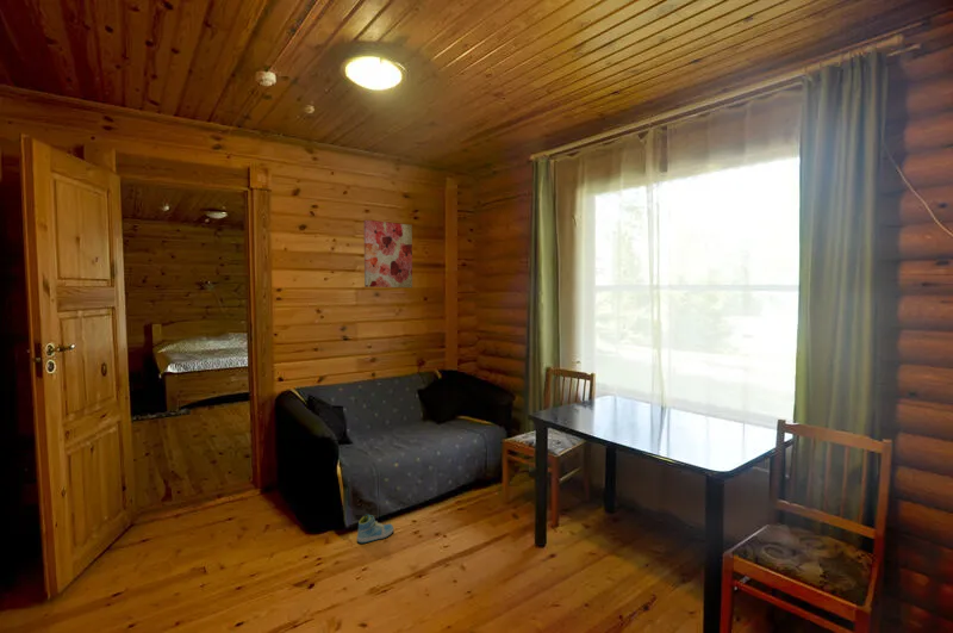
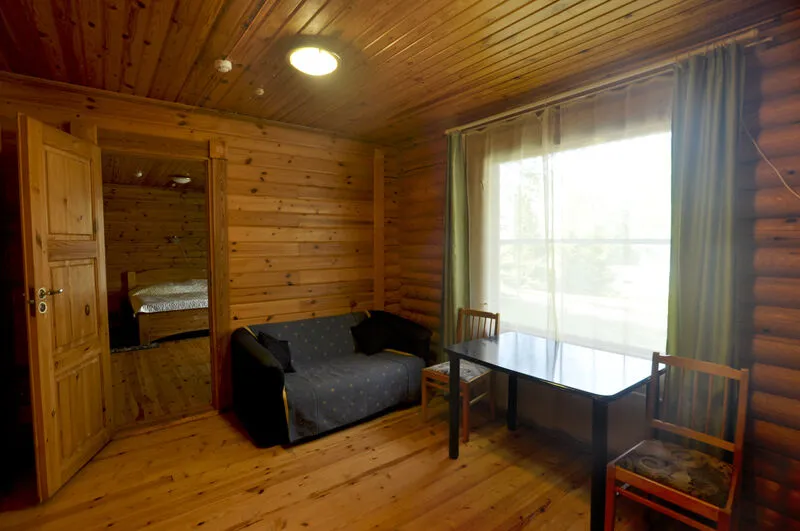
- wall art (388, 255)
- sneaker (375, 525)
